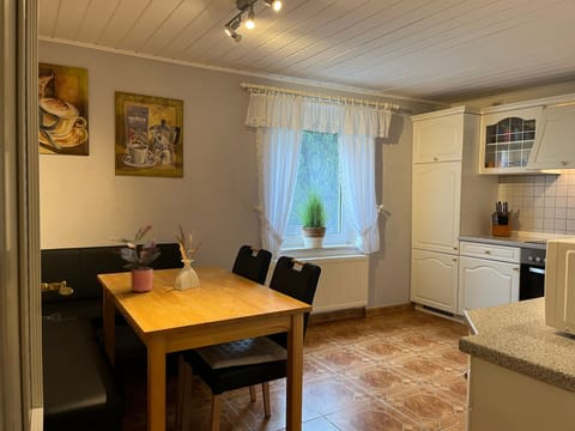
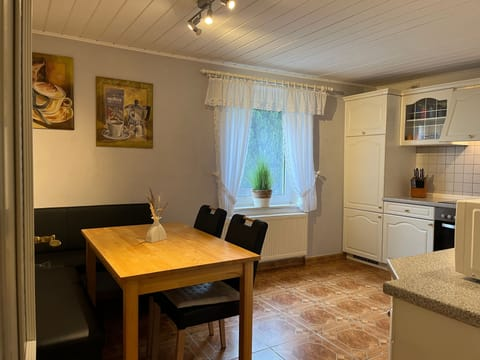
- potted plant (134, 257)
